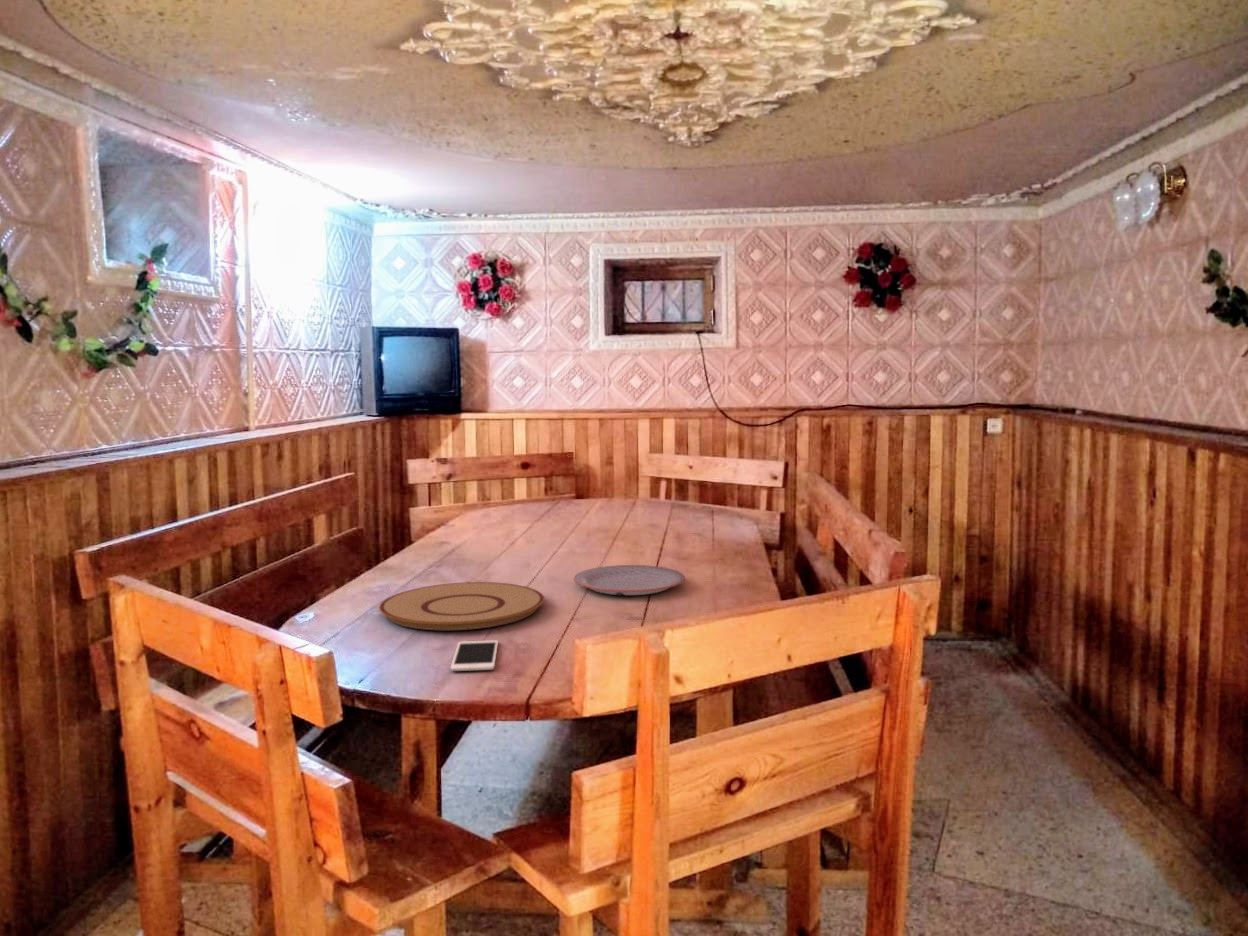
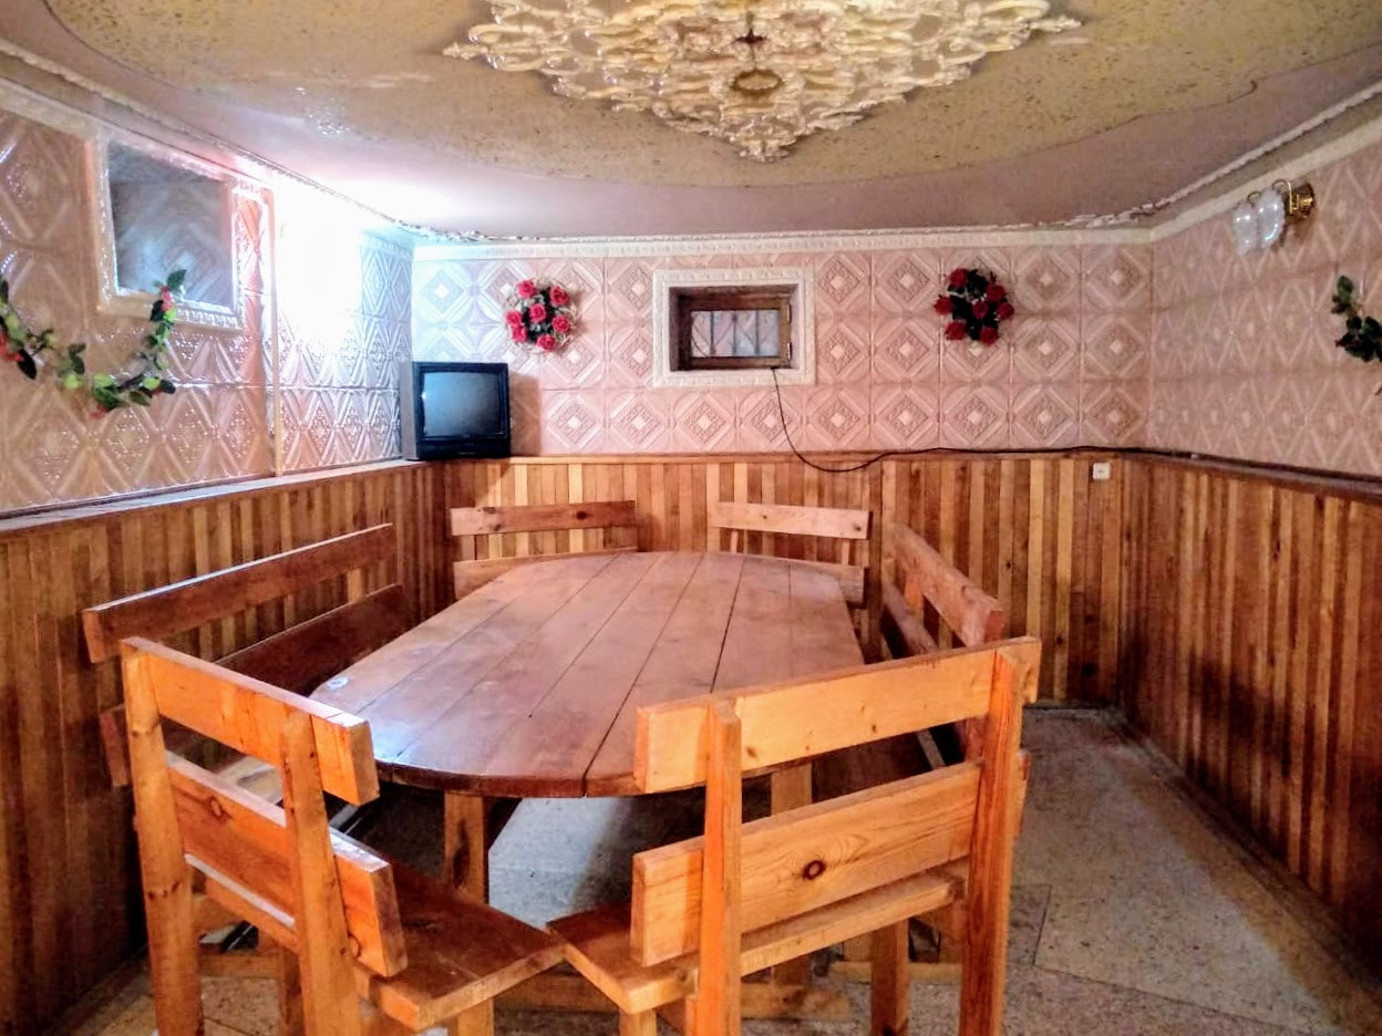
- cell phone (475, 655)
- plate (629, 581)
- plate (463, 605)
